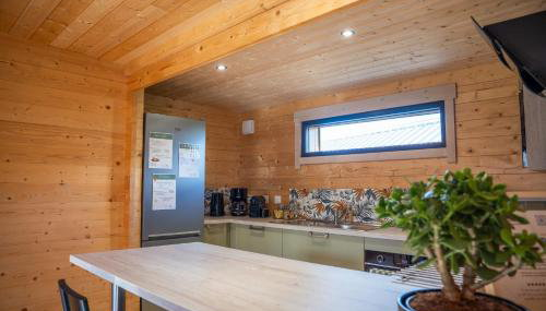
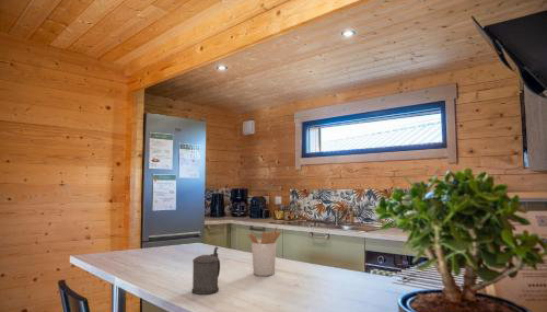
+ utensil holder (266, 251)
+ beer stein (208, 268)
